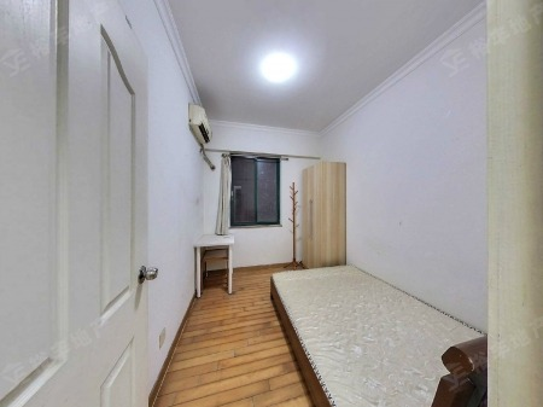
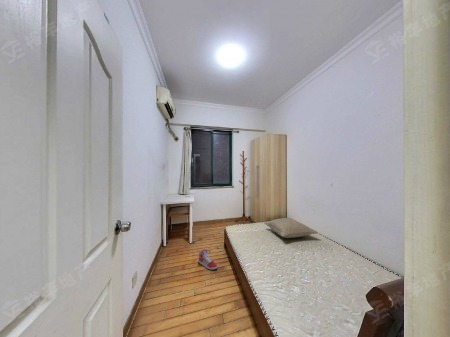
+ sneaker (207, 258)
+ pillow (288, 227)
